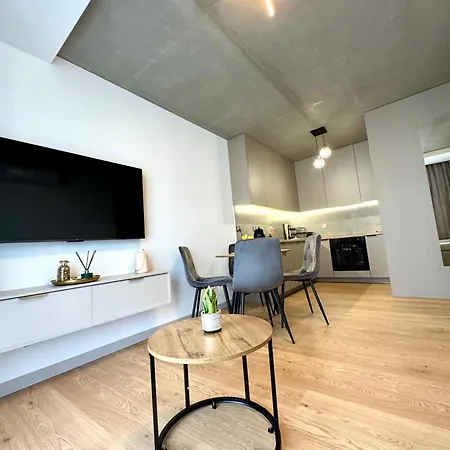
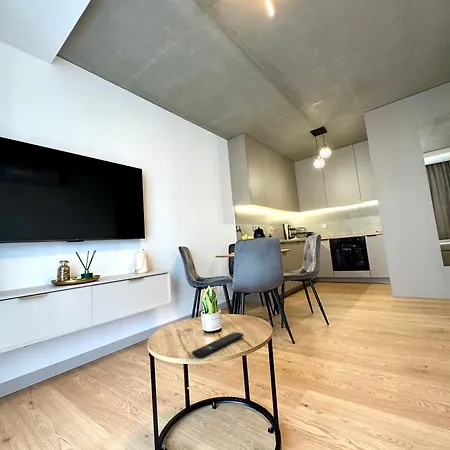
+ remote control (220, 343)
